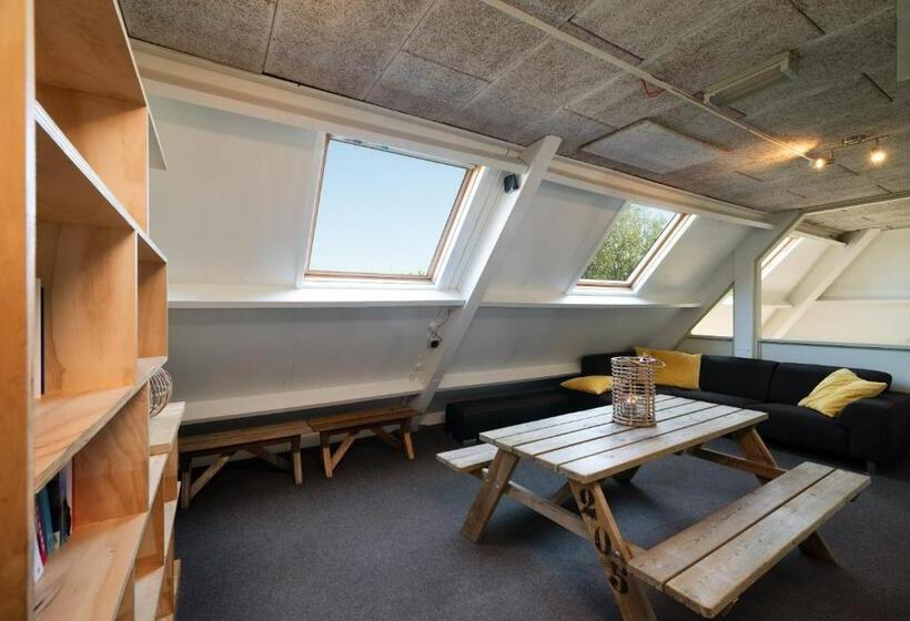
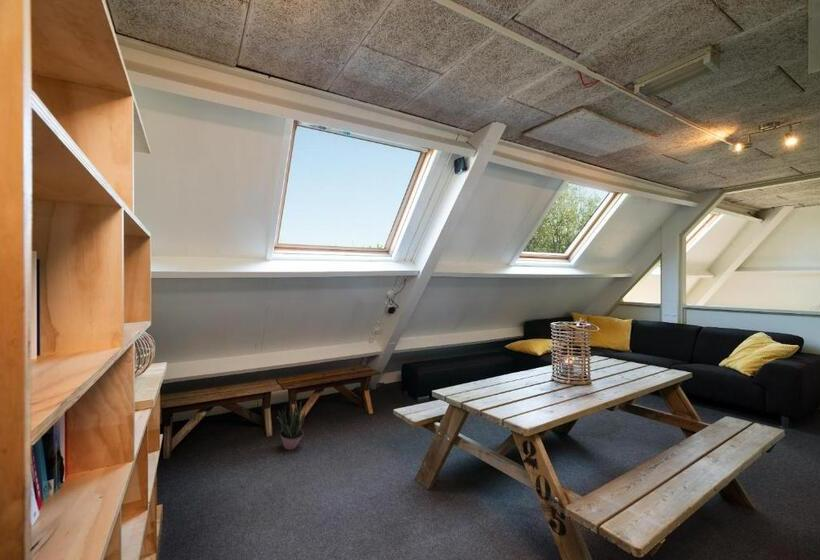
+ potted plant (290, 424)
